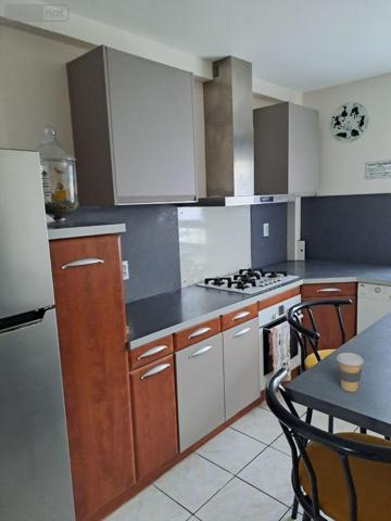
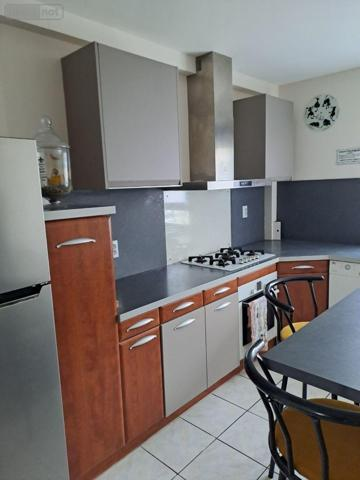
- coffee cup (349, 372)
